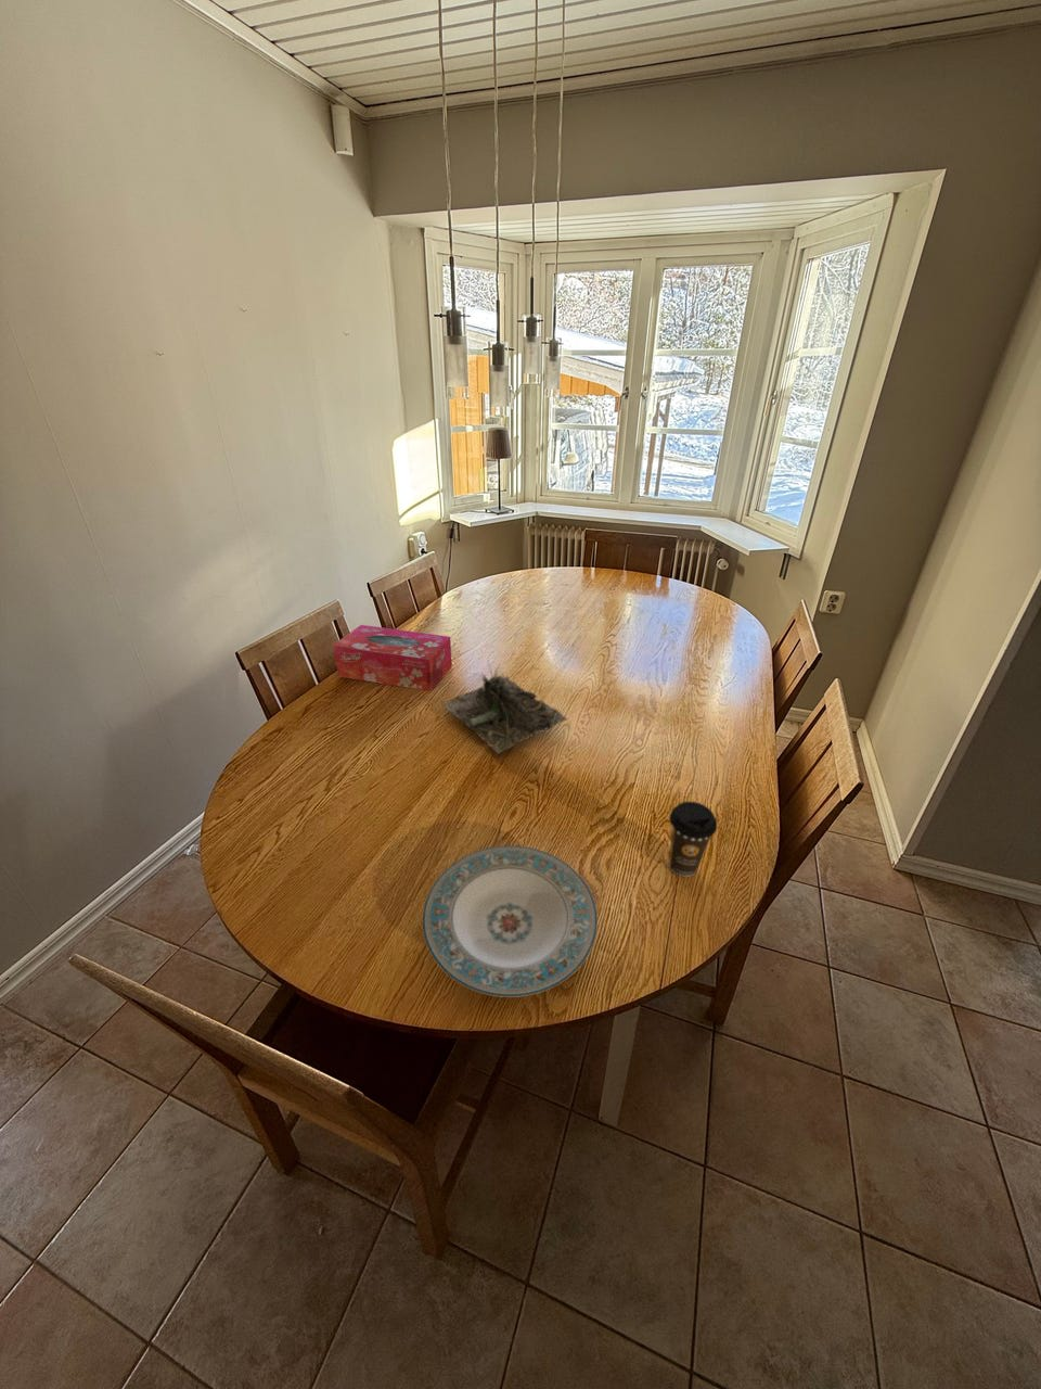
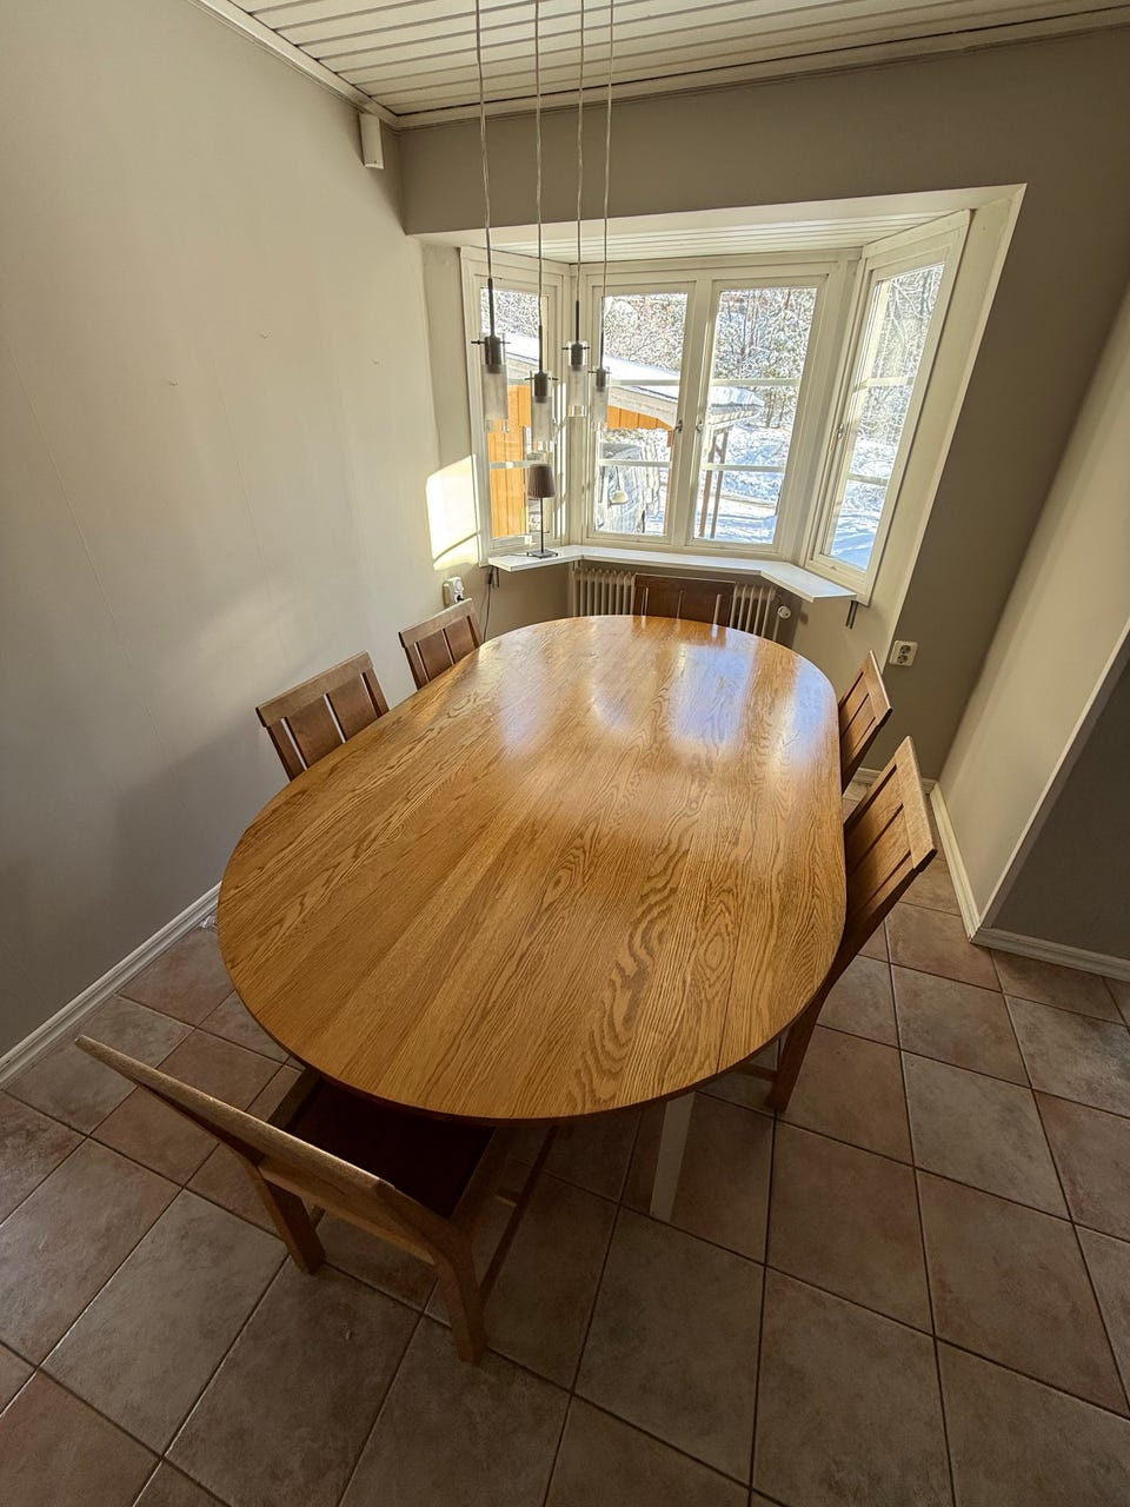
- coffee cup (688, 840)
- plate (510, 917)
- plant (502, 689)
- tissue box (394, 656)
